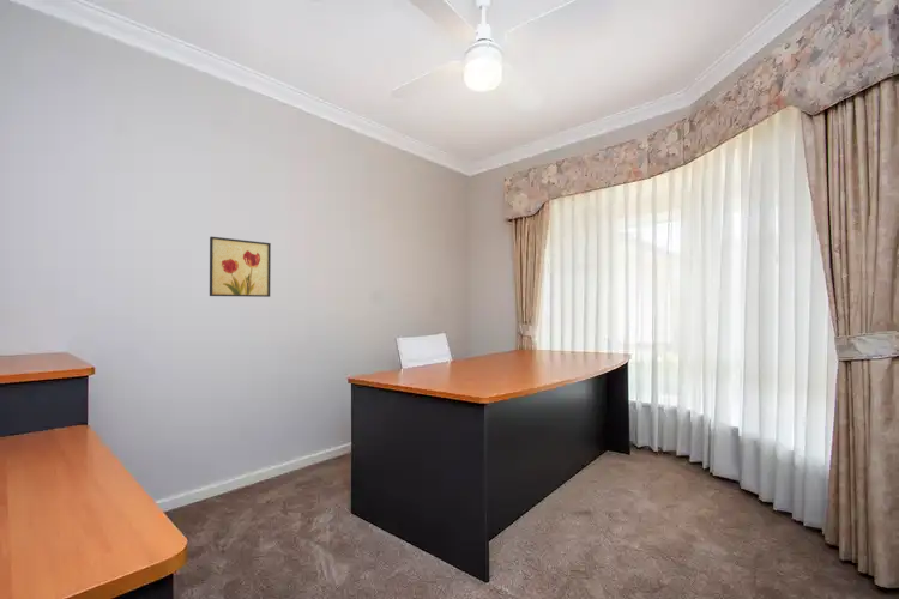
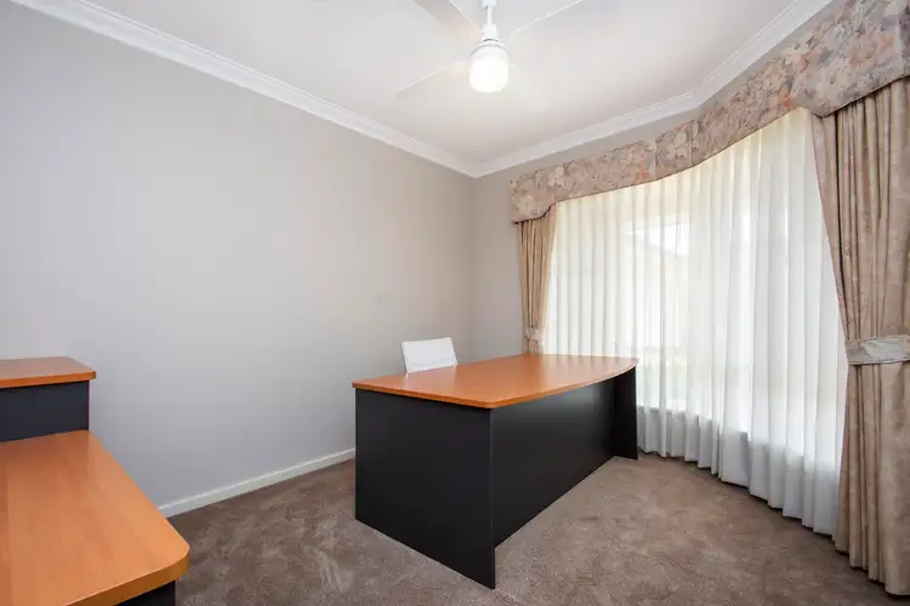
- wall art (241, 268)
